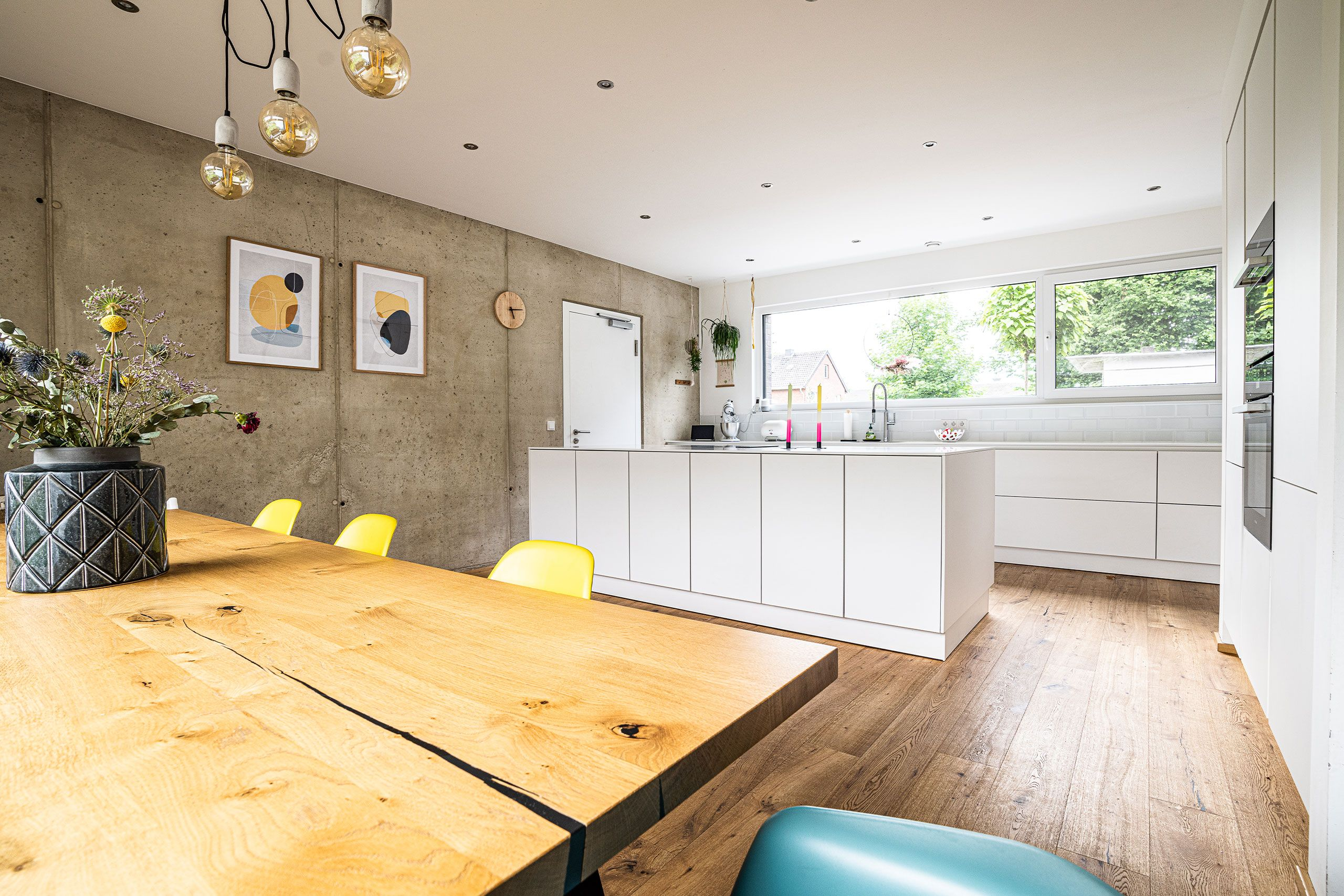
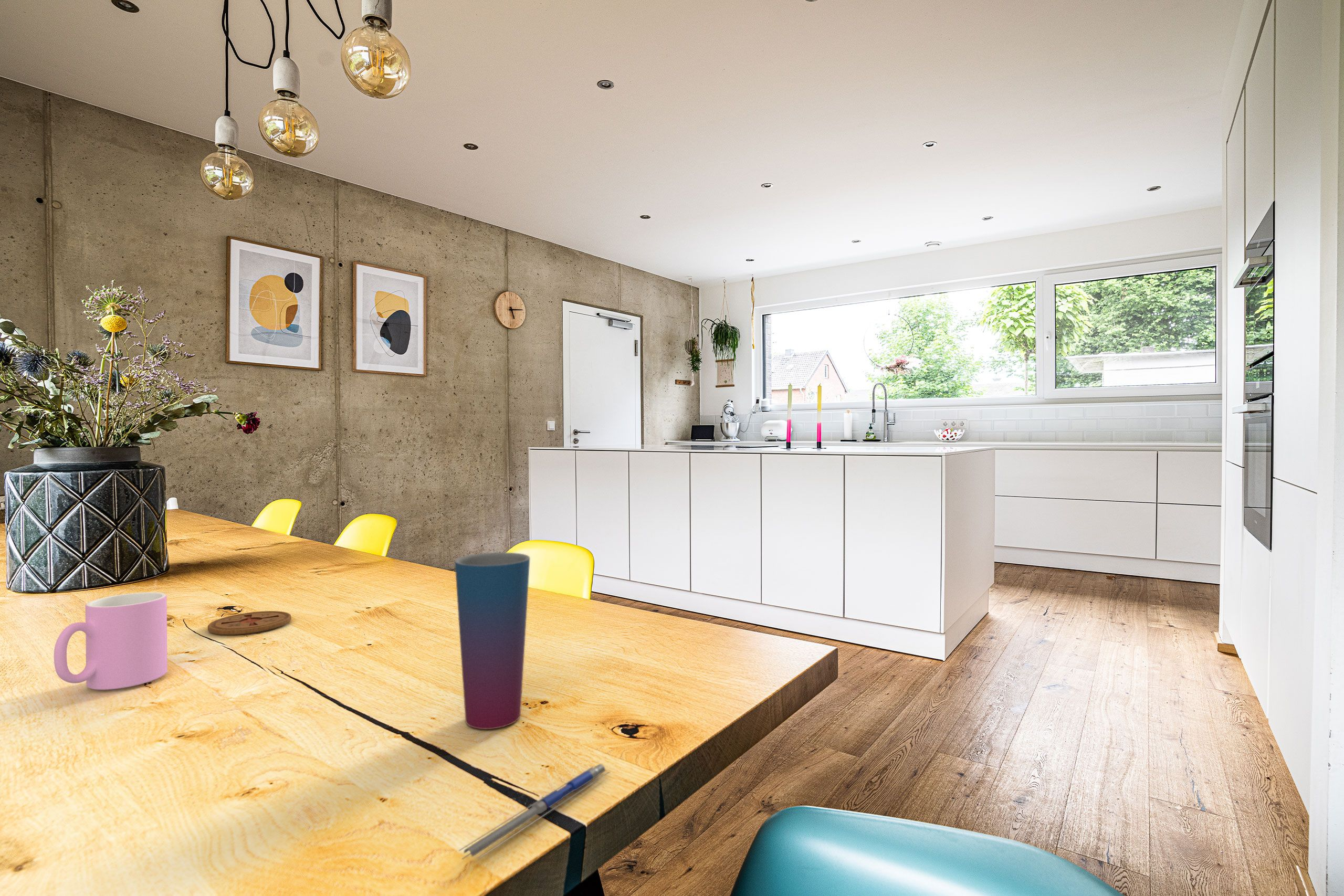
+ coaster (250, 622)
+ cup (111, 644)
+ cup (493, 638)
+ pen (541, 805)
